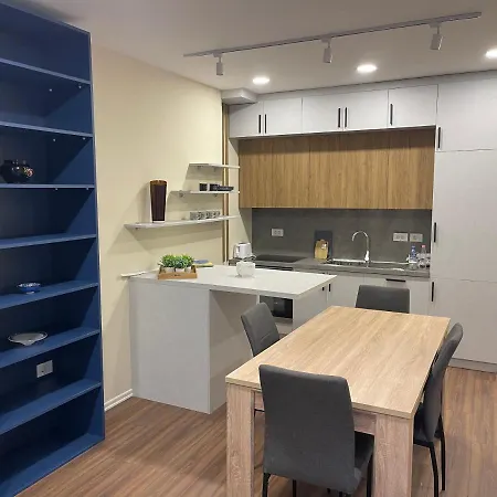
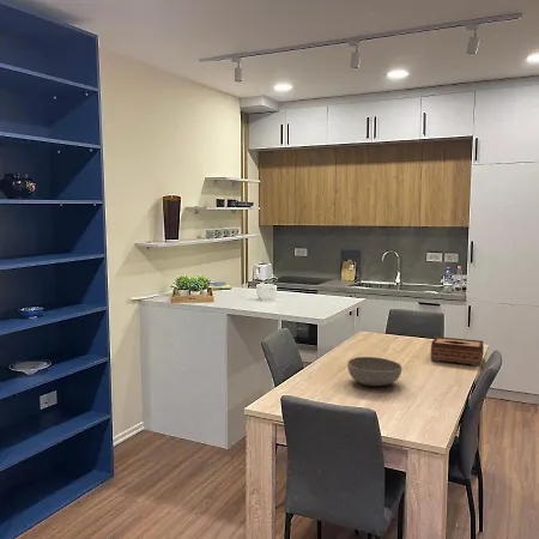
+ tissue box (456, 350)
+ bowl (374, 373)
